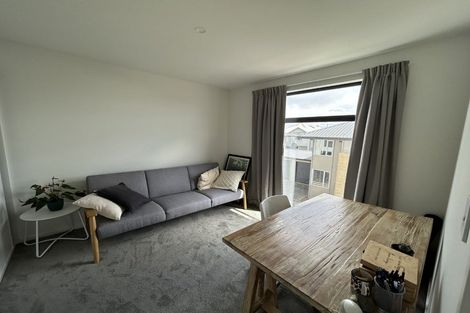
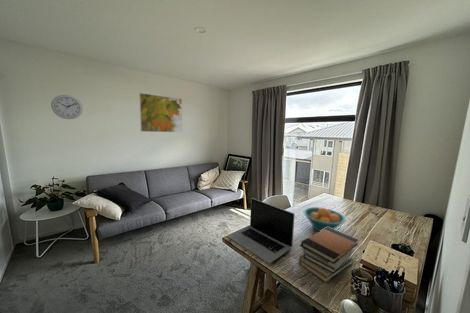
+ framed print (162, 114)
+ laptop (259, 226)
+ book stack (328, 252)
+ fruit bowl (323, 218)
+ wall clock (67, 107)
